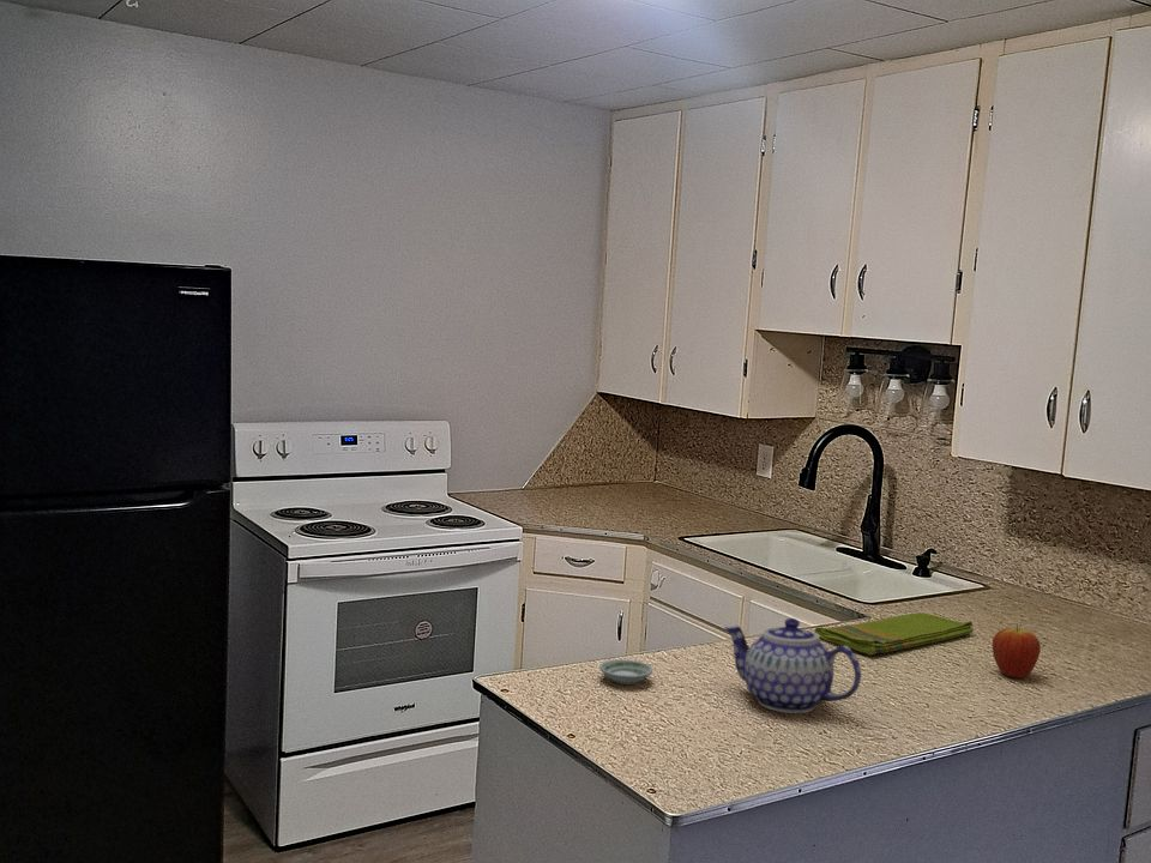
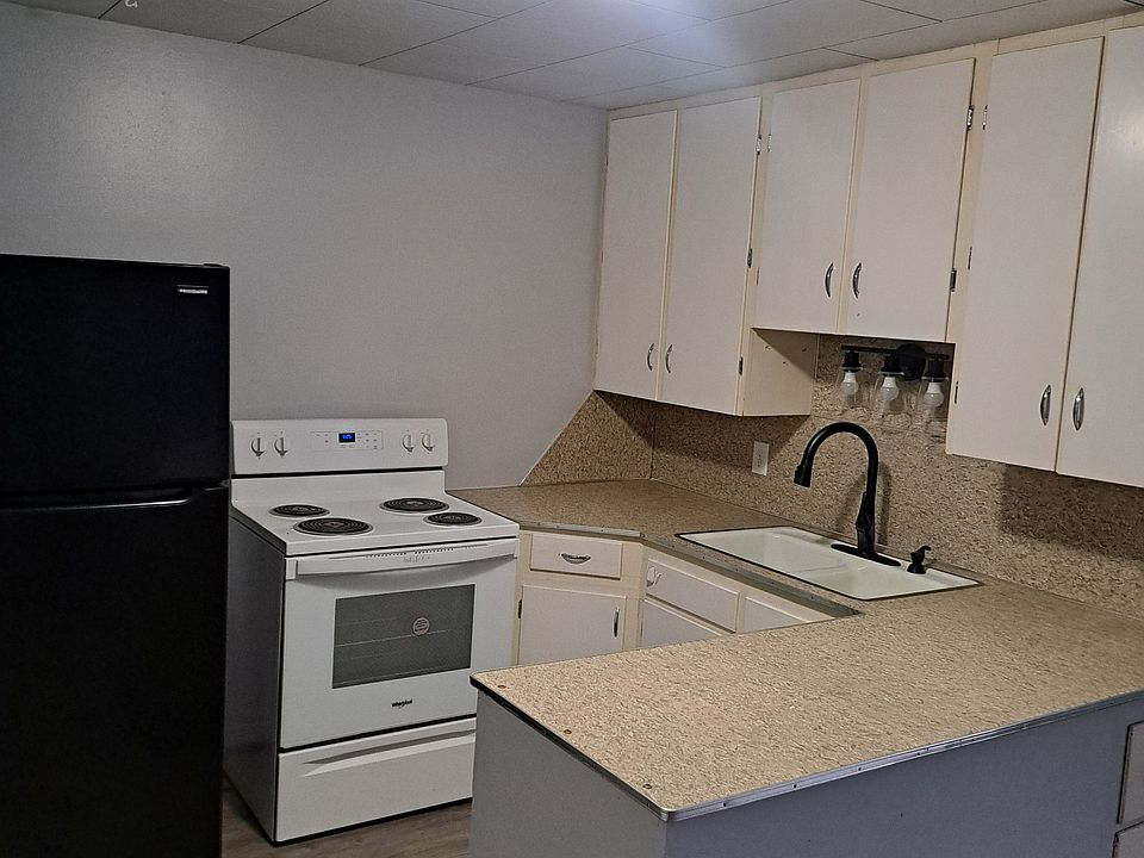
- fruit (1016, 650)
- teapot (789, 660)
- saucer (625, 672)
- dish towel (896, 628)
